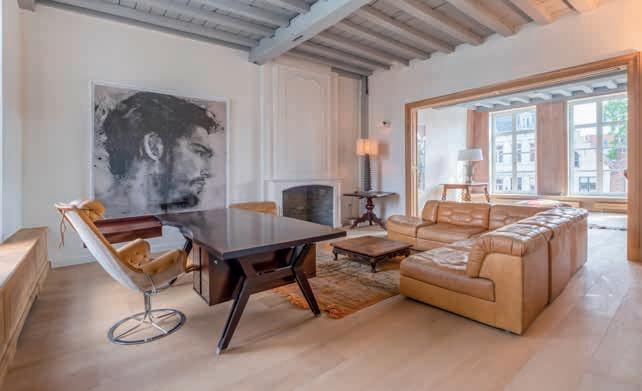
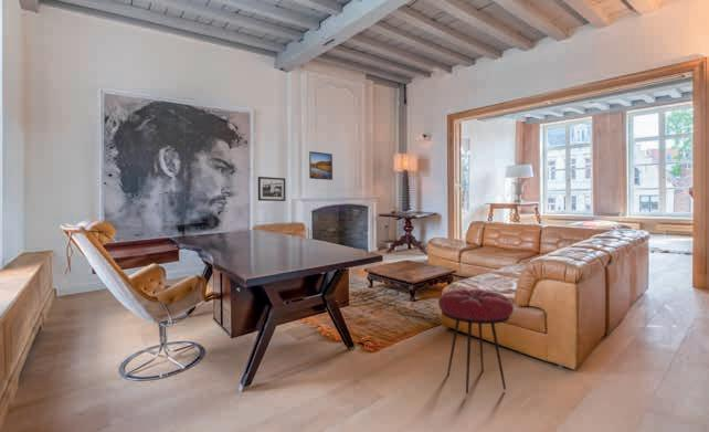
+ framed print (320, 166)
+ stool (470, 337)
+ picture frame (272, 189)
